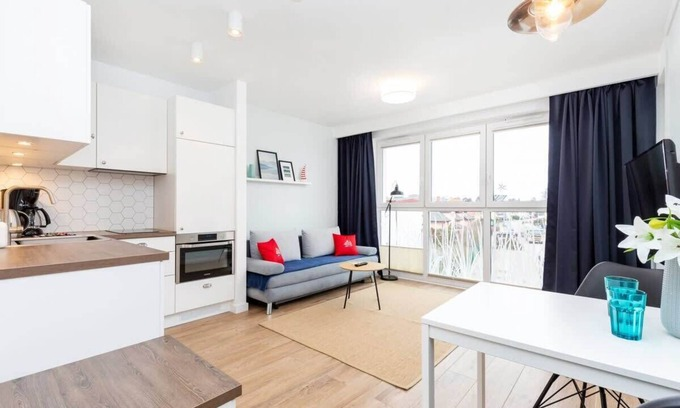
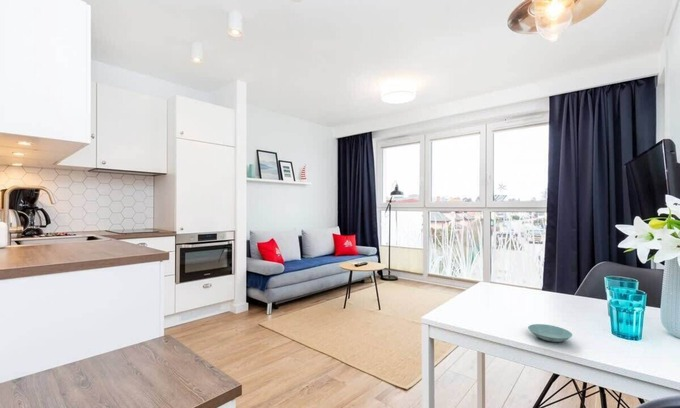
+ saucer (549, 334)
